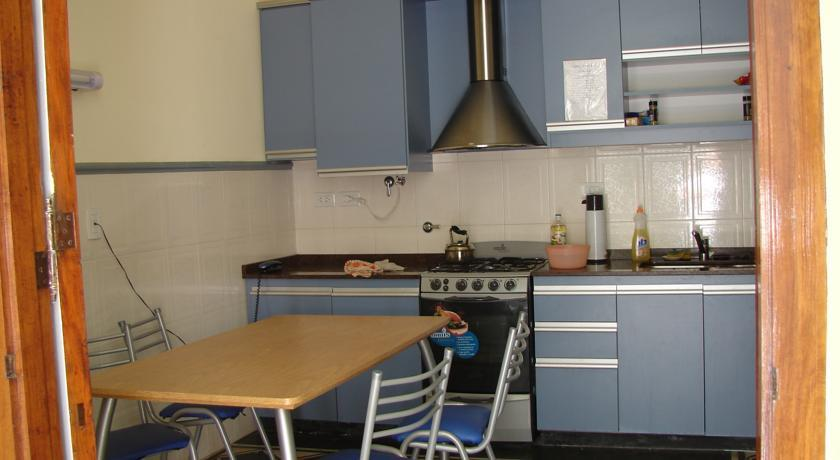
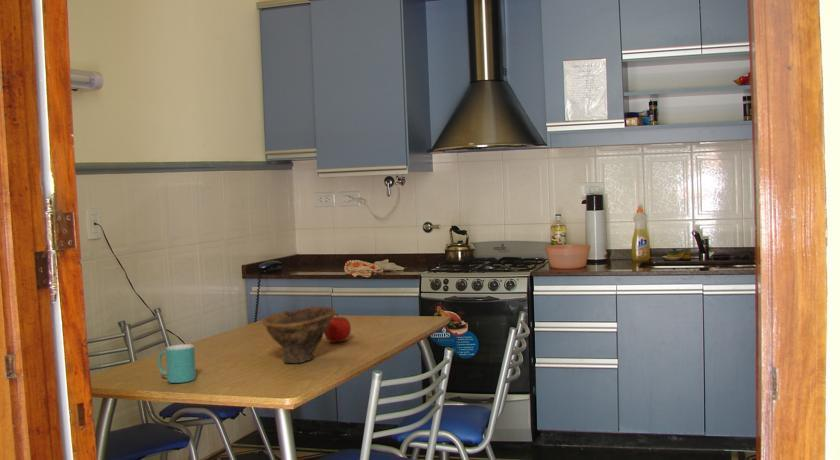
+ apple (336, 327)
+ bowl (301, 335)
+ mug (175, 363)
